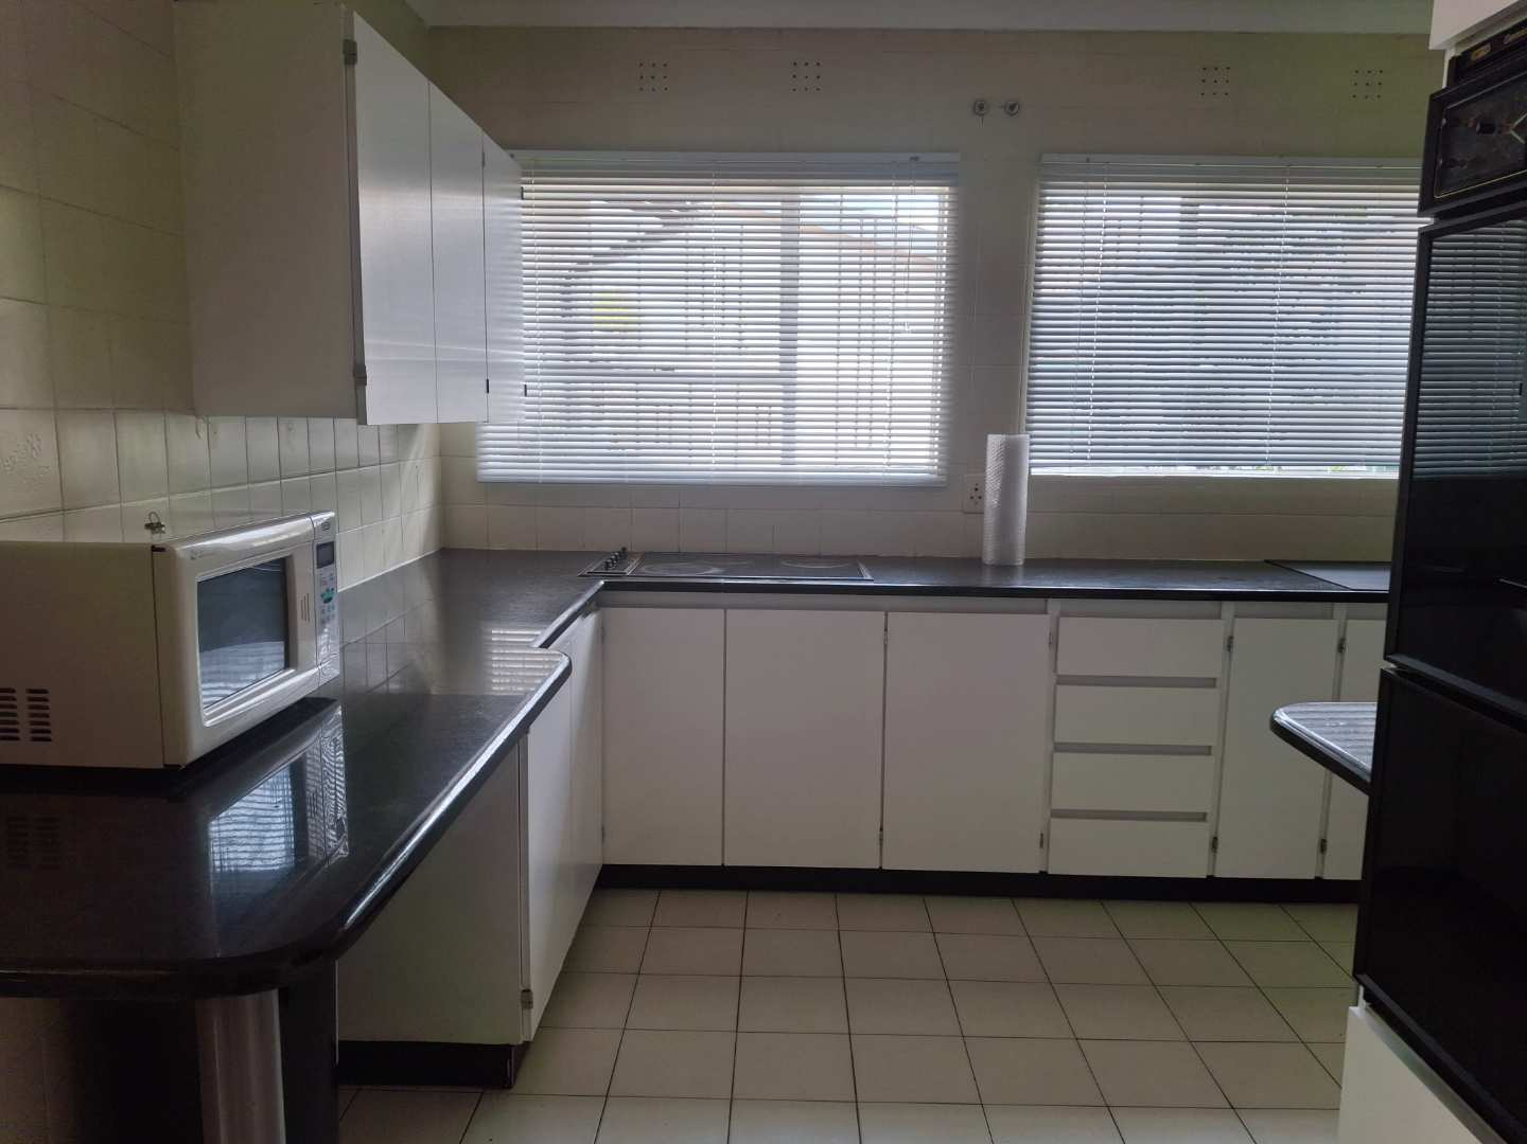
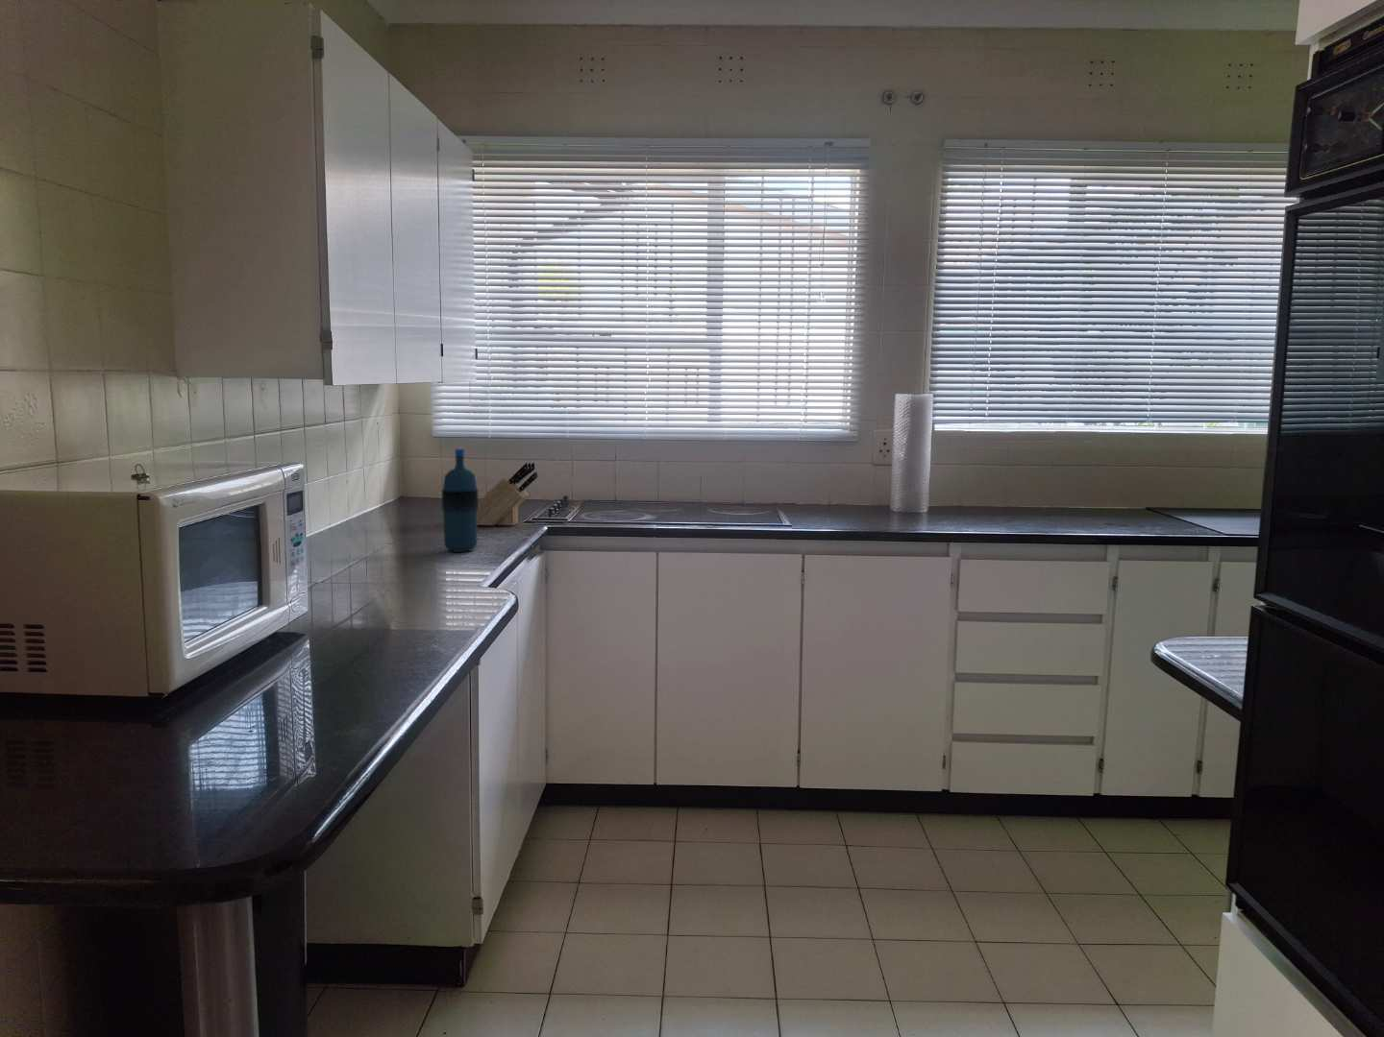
+ water bottle (460, 499)
+ knife block (499, 492)
